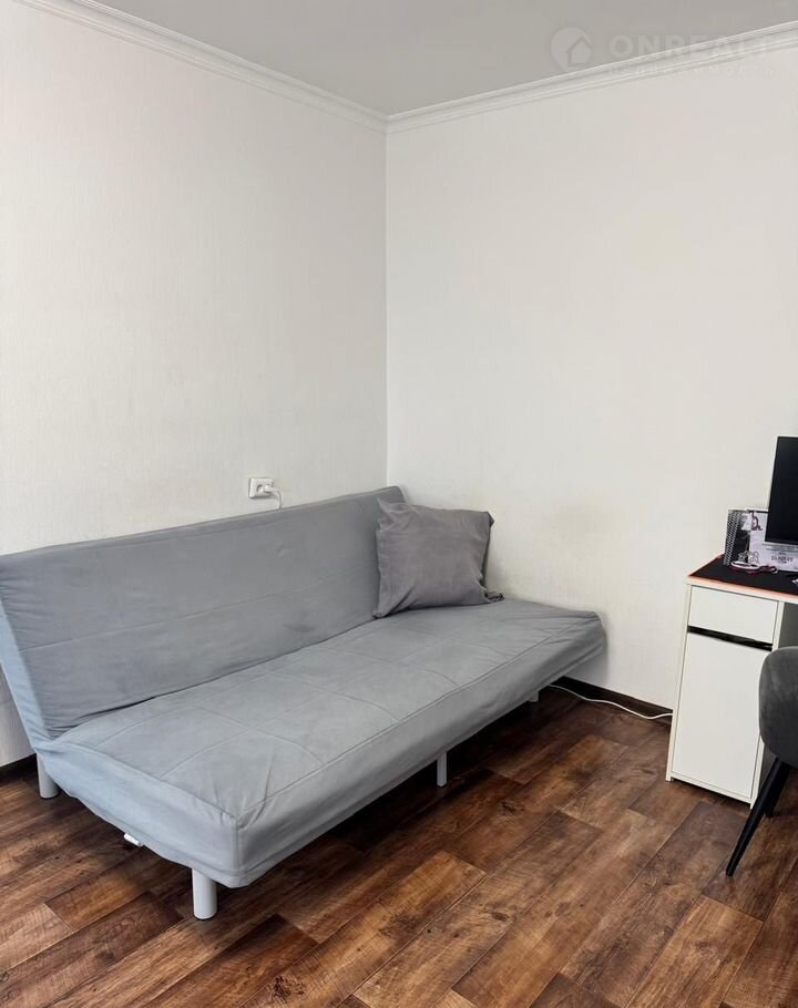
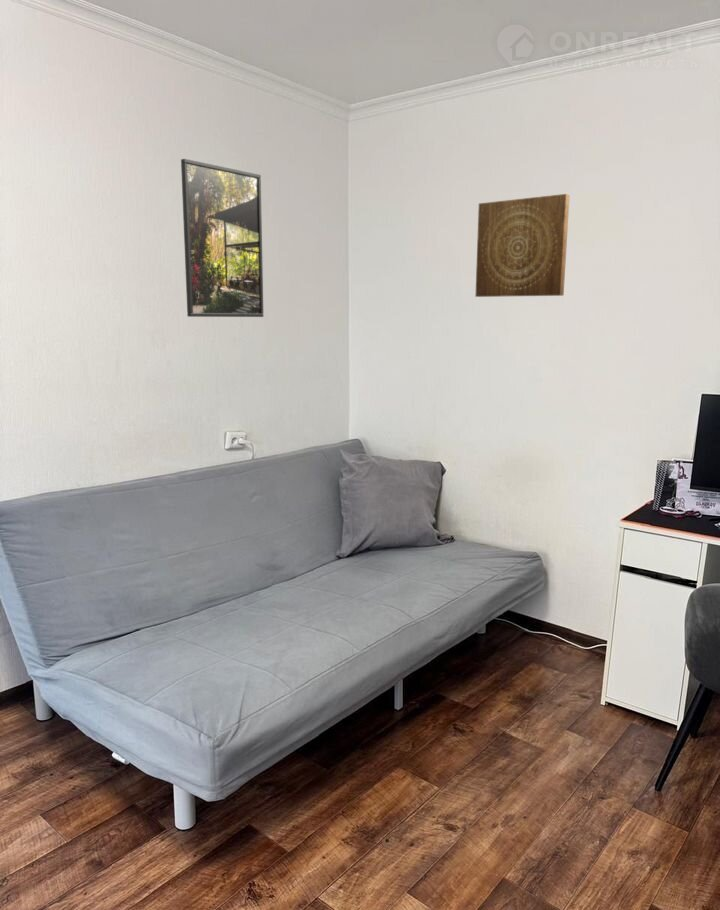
+ wall art (520, 248)
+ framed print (225, 243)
